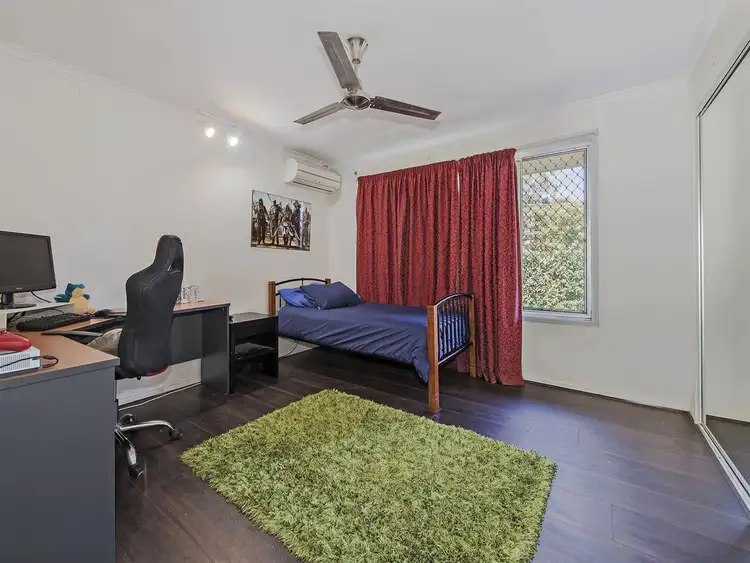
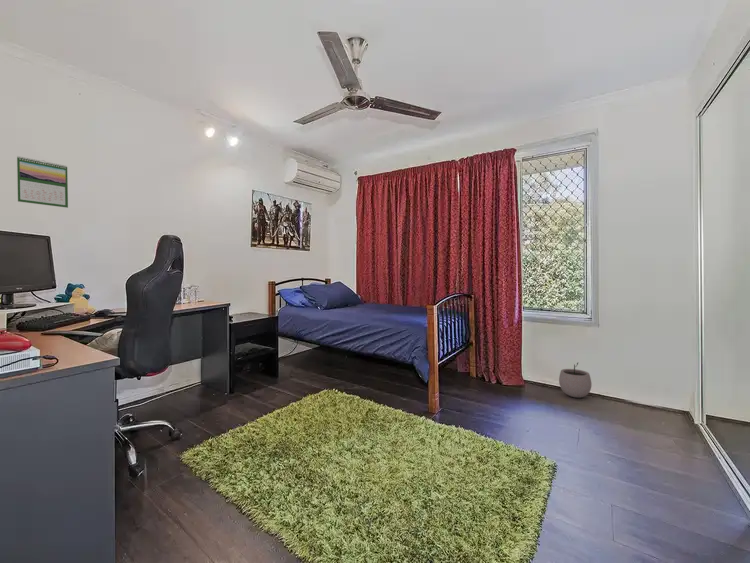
+ plant pot (574, 378)
+ calendar (43, 182)
